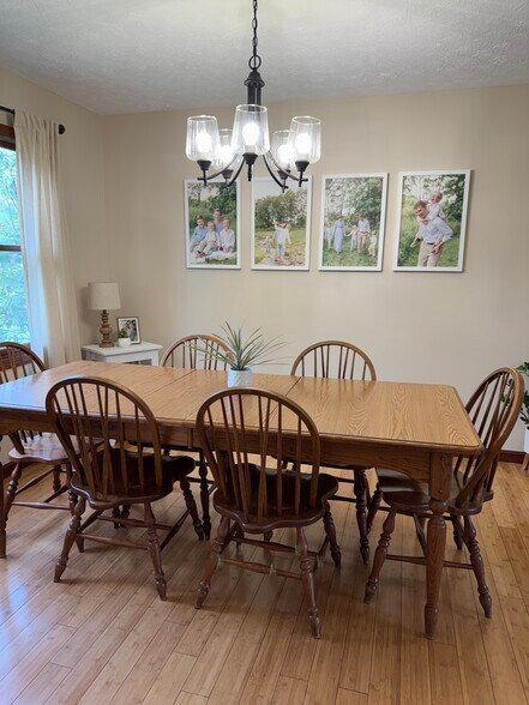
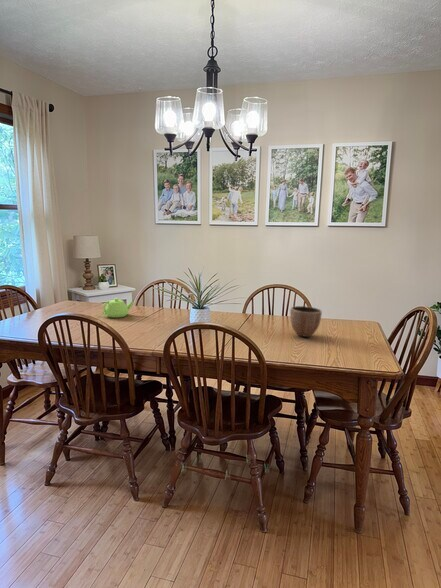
+ teapot (118, 306)
+ decorative bowl (305, 322)
